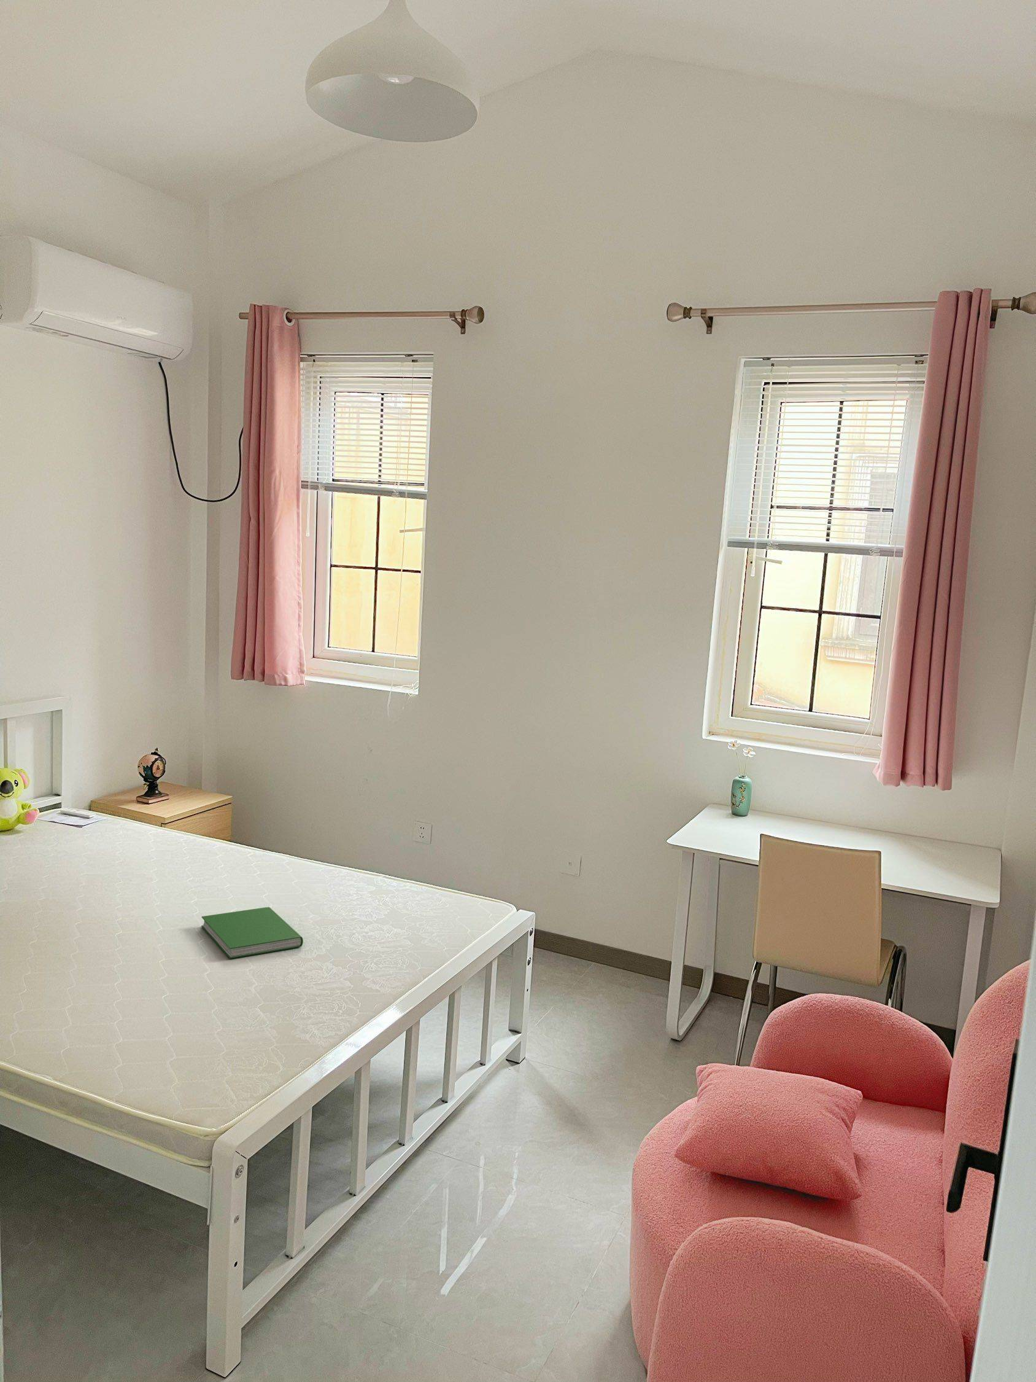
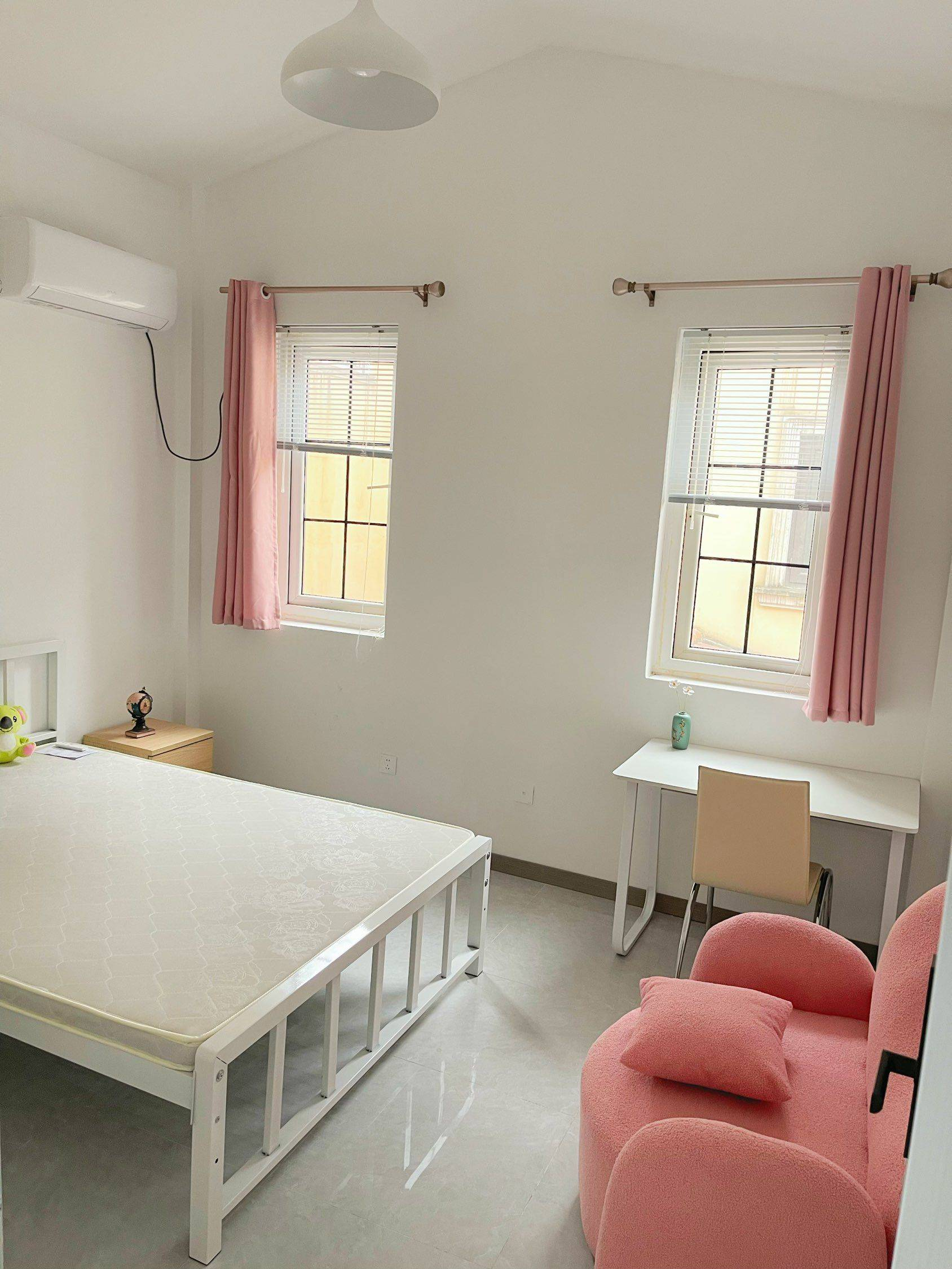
- hardcover book (251, 931)
